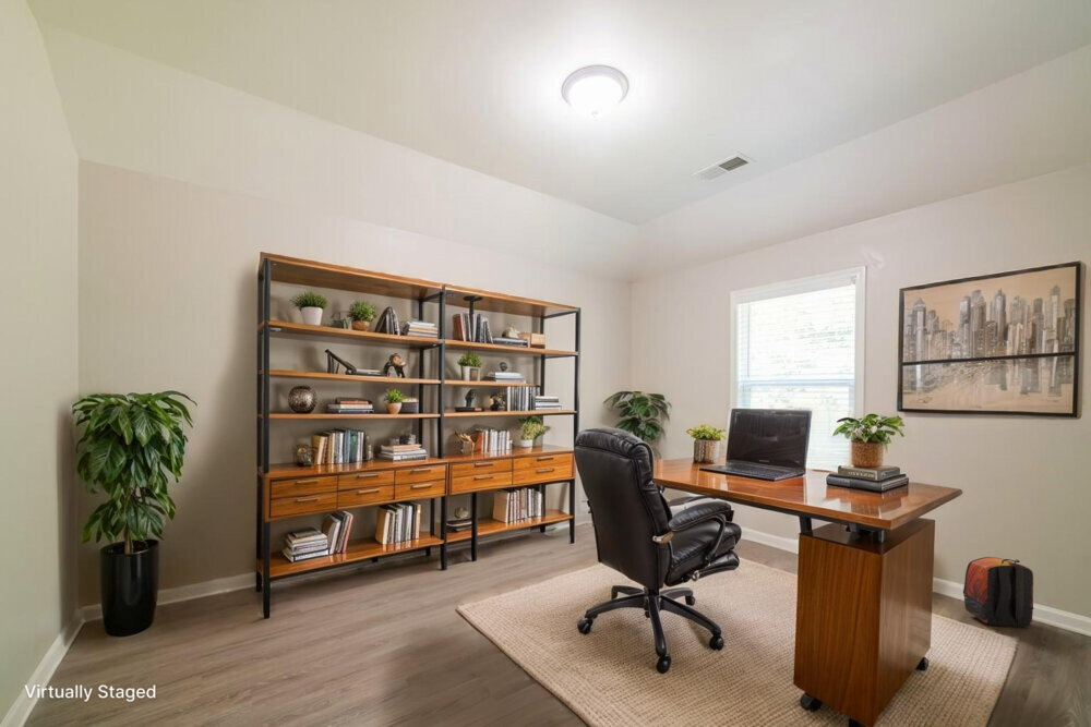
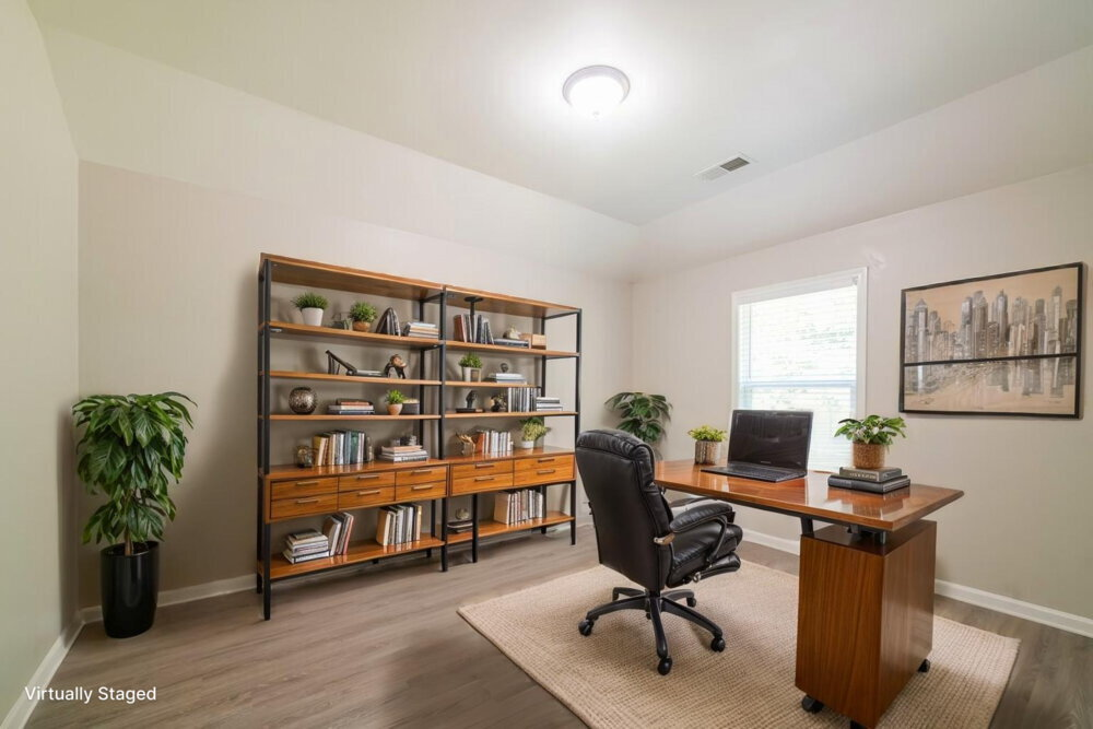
- backpack (999, 587)
